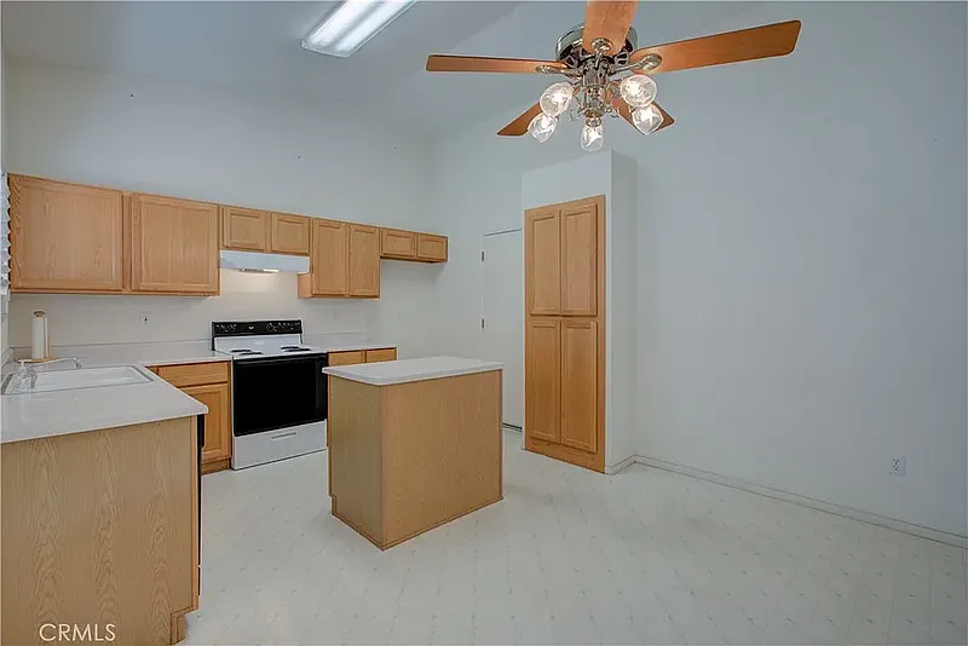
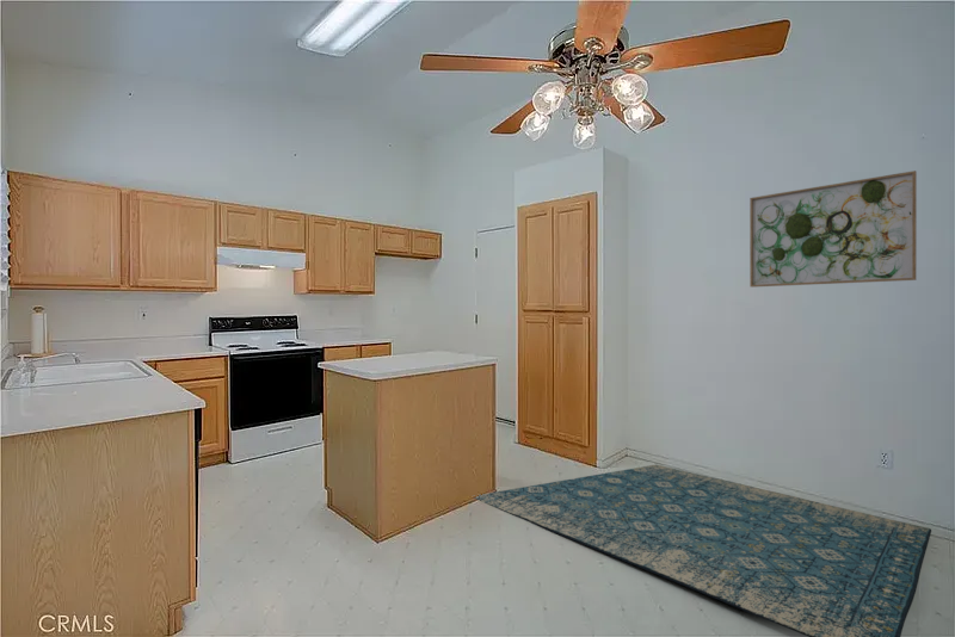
+ wall art (824, 234)
+ rug (653, 503)
